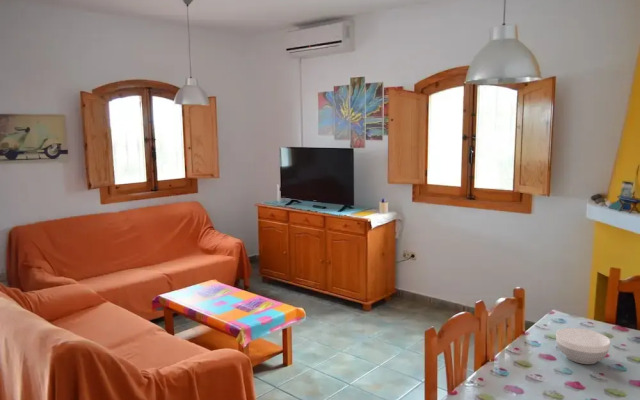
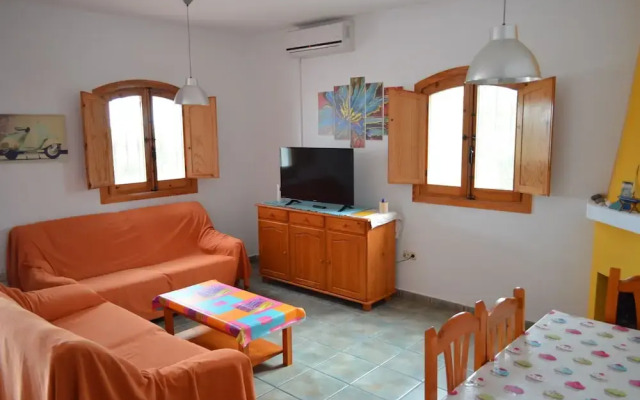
- bowl (582, 347)
